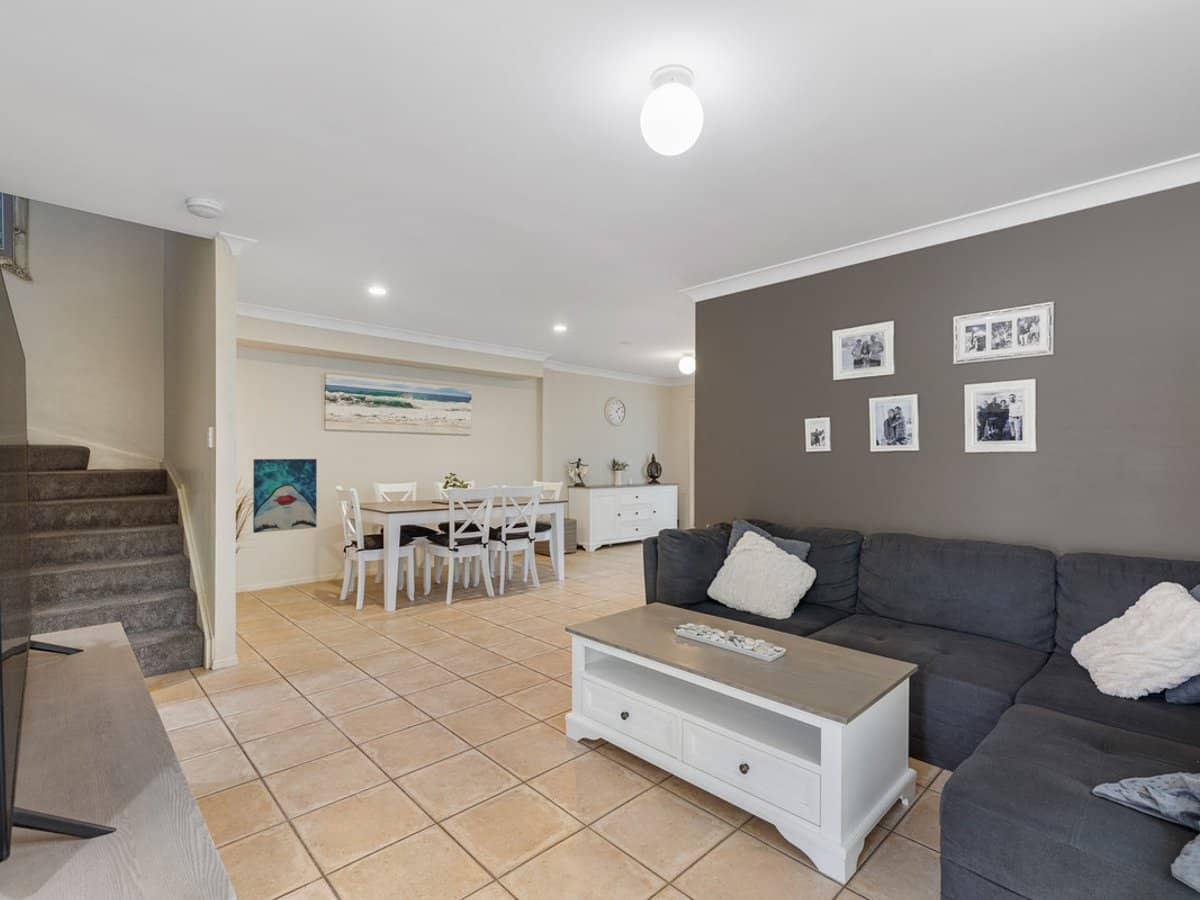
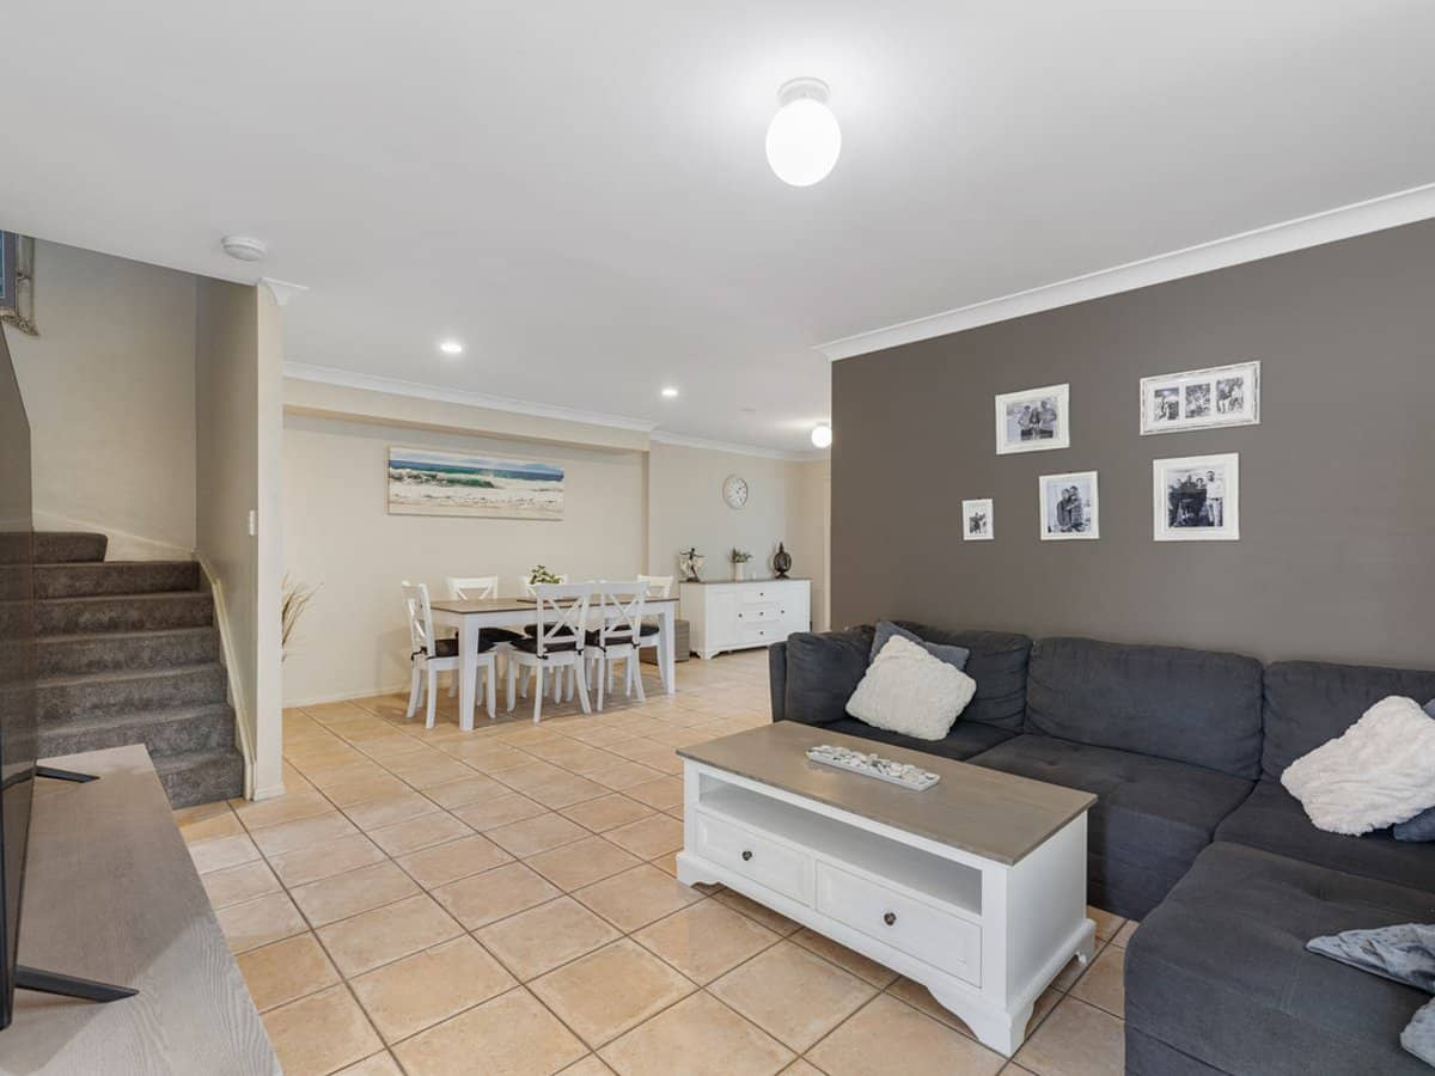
- wall art (285, 494)
